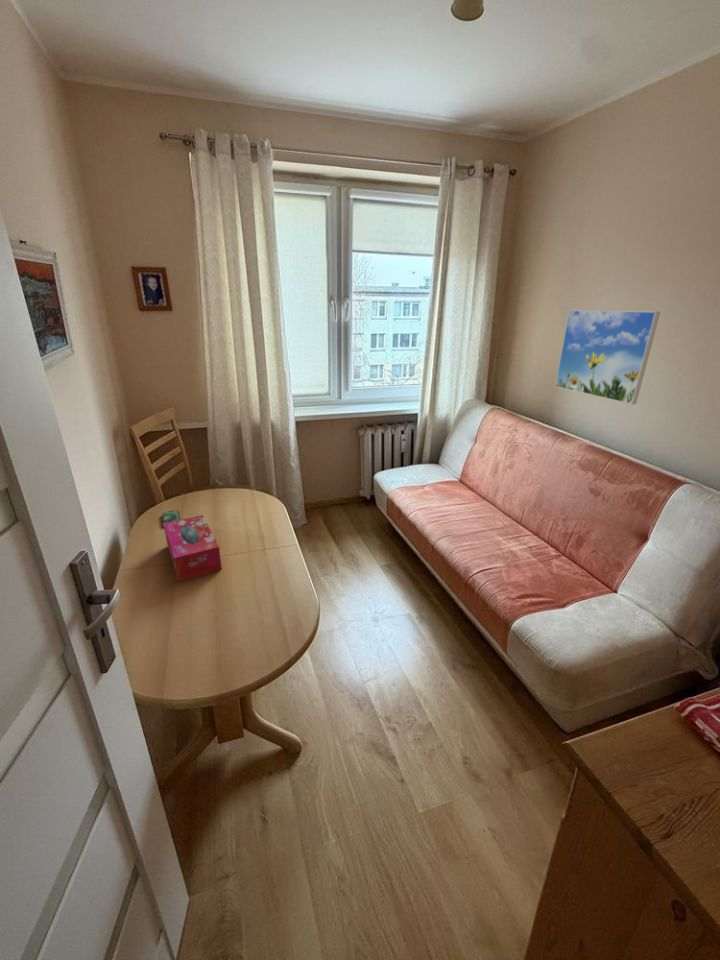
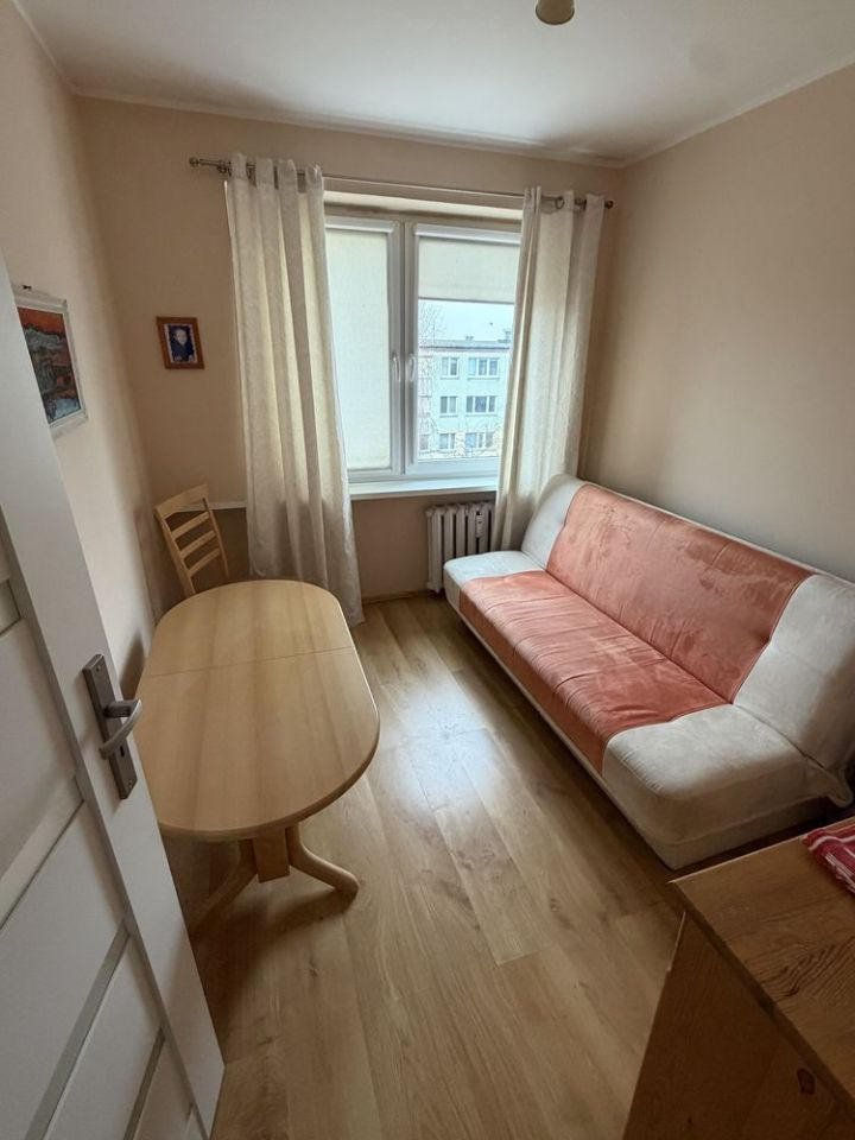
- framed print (600, 354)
- smartphone (171, 518)
- tissue box (191, 545)
